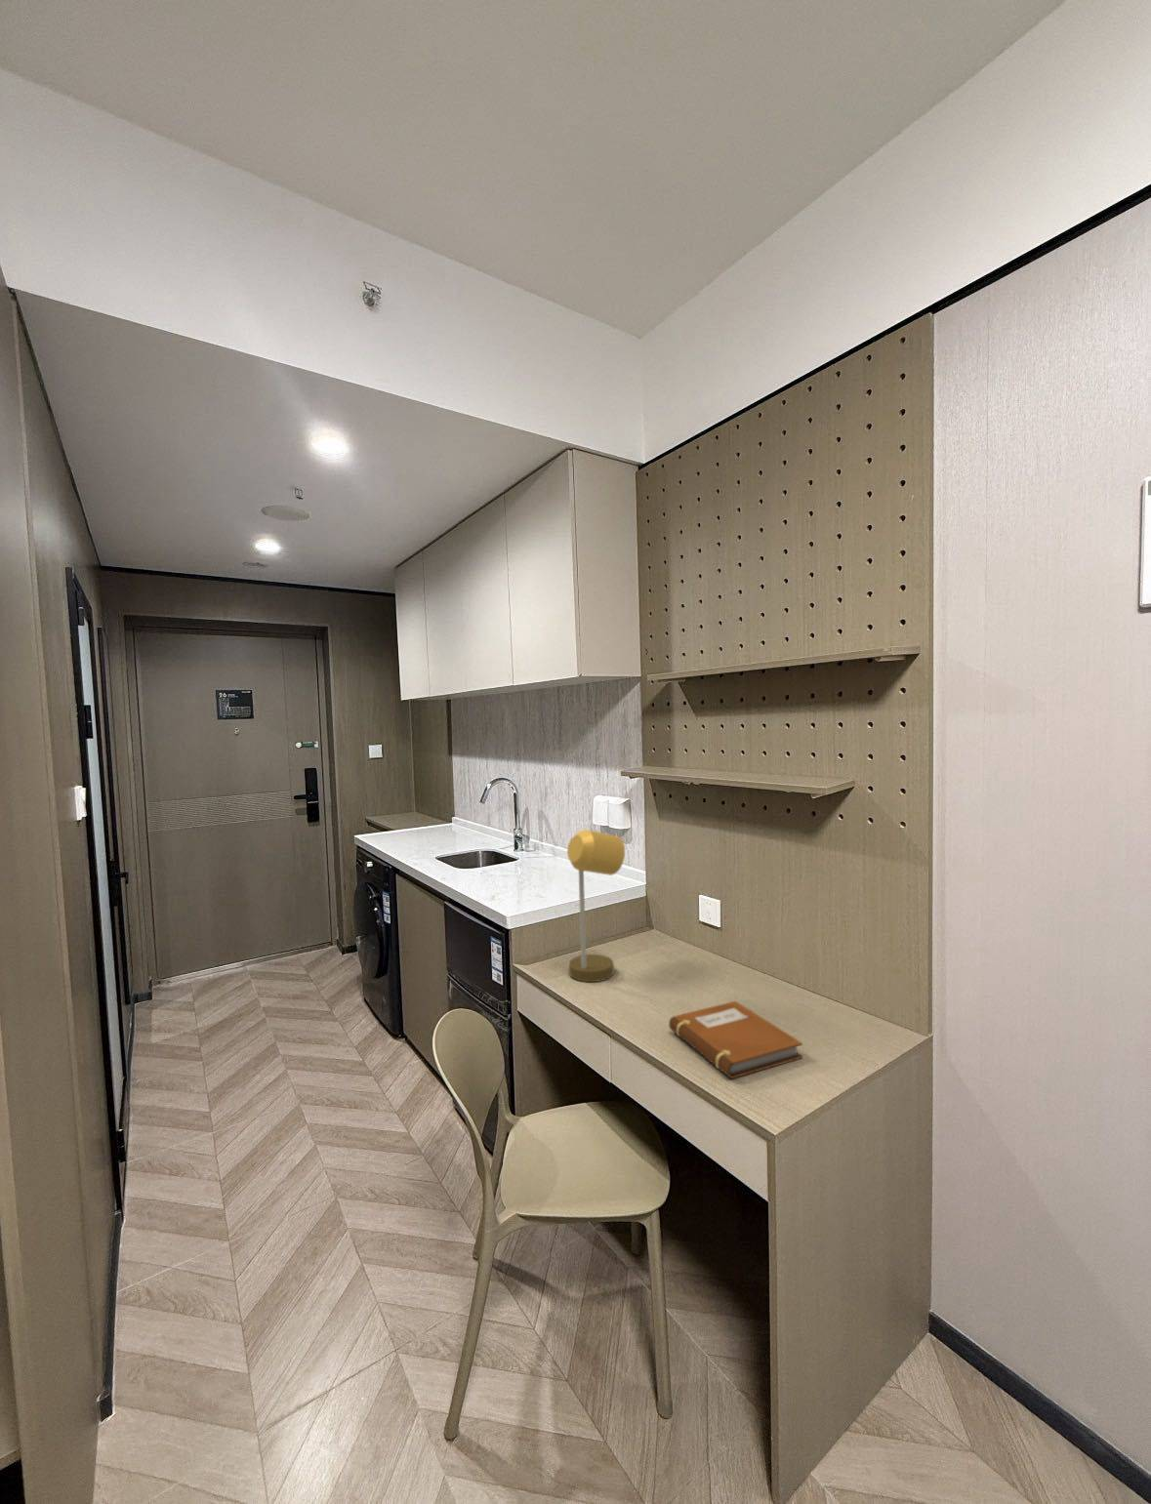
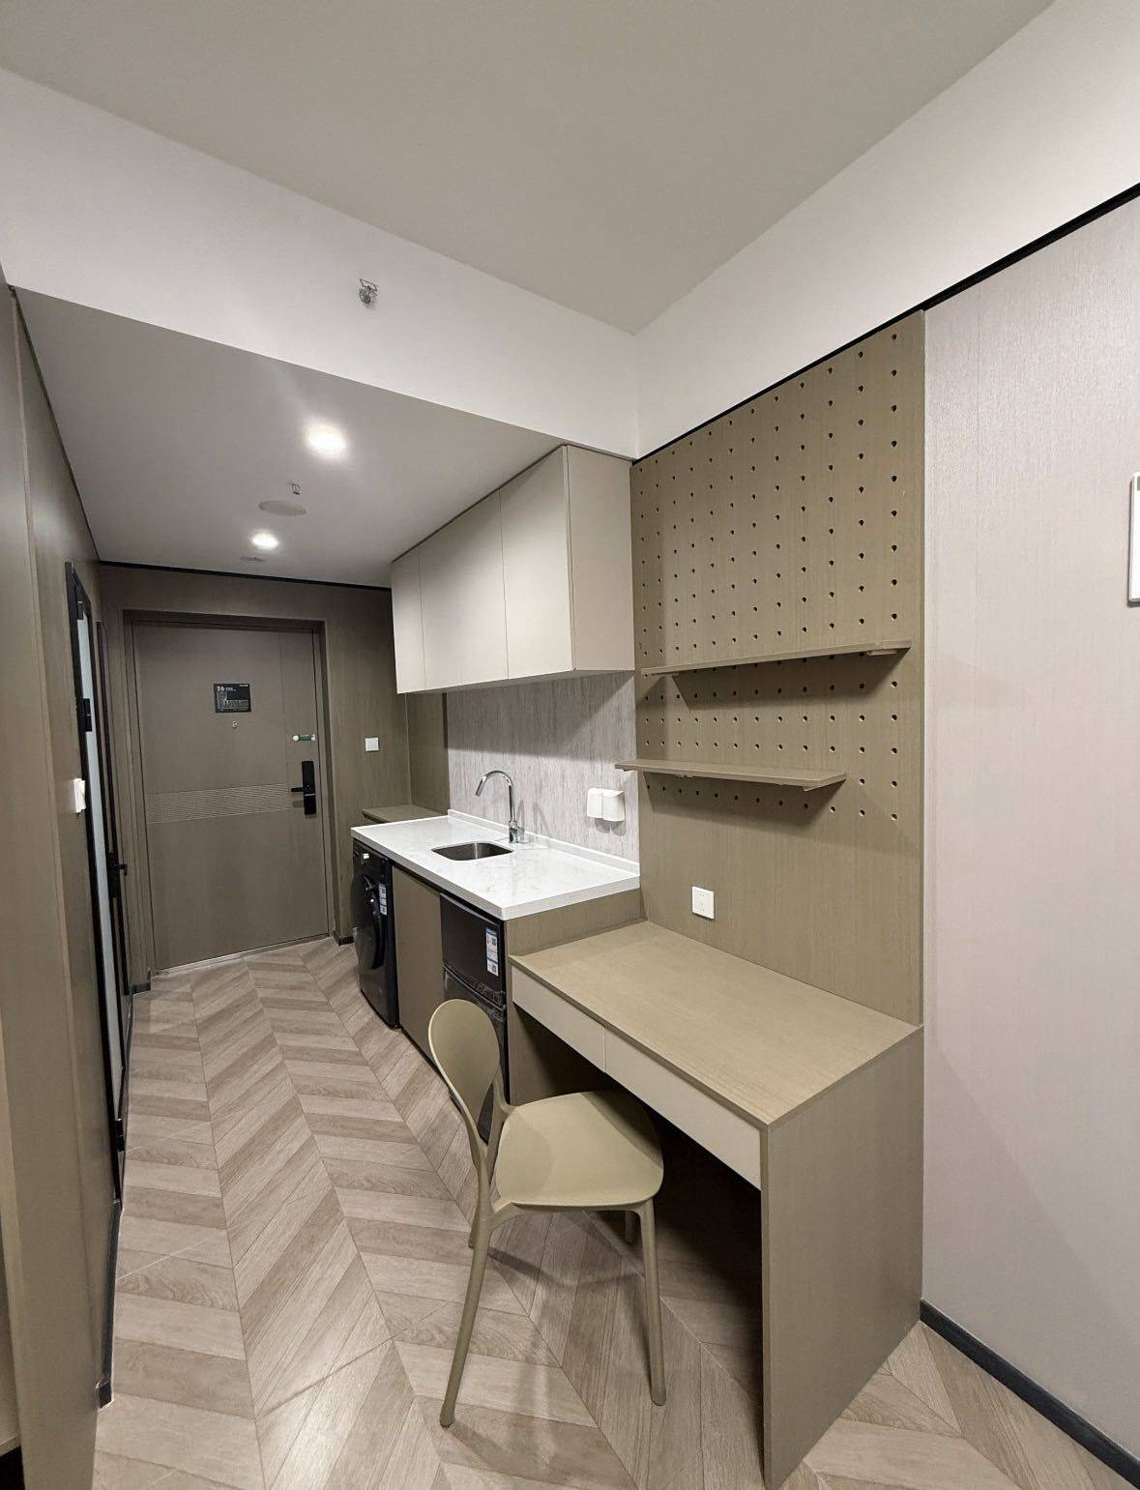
- desk lamp (584, 899)
- notebook (730, 1035)
